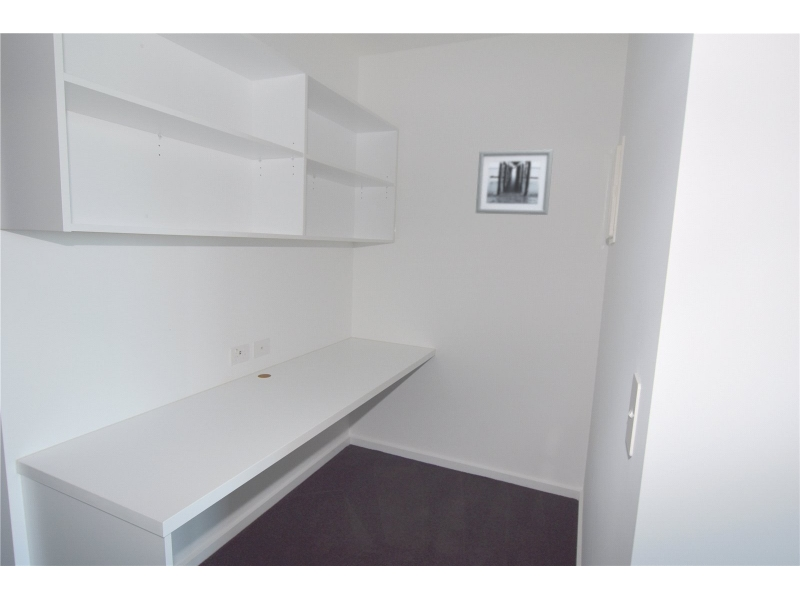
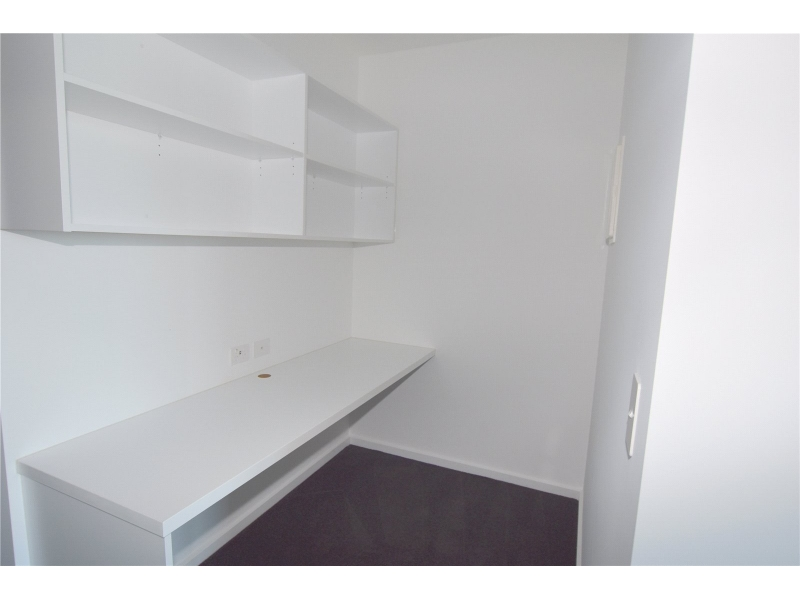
- wall art (513, 182)
